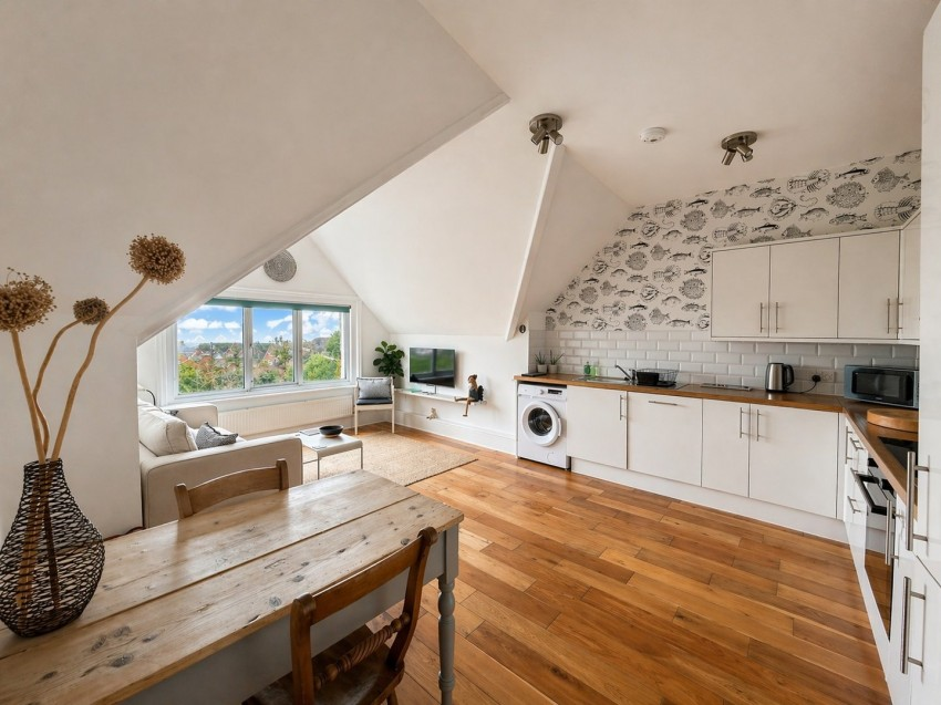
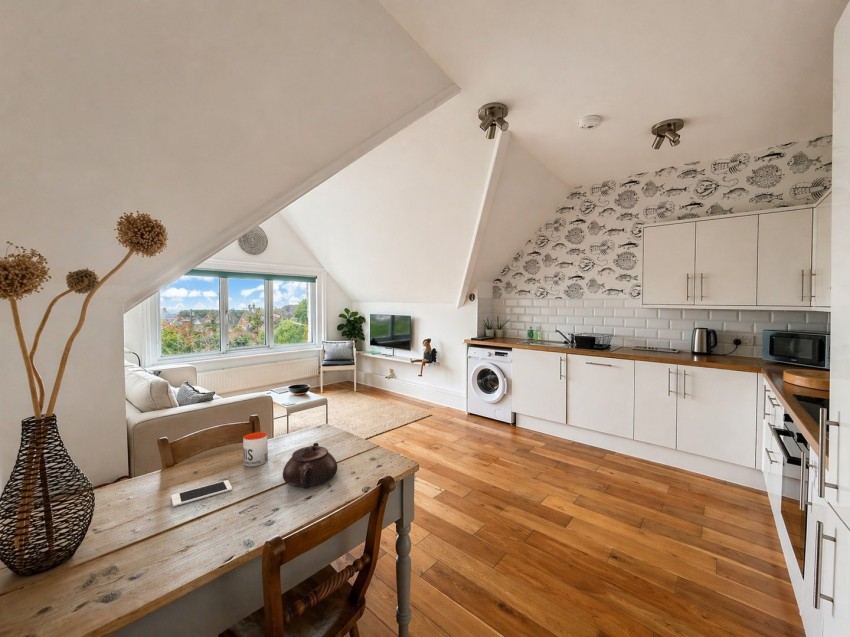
+ teapot (309, 463)
+ cell phone (202, 492)
+ mug (257, 447)
